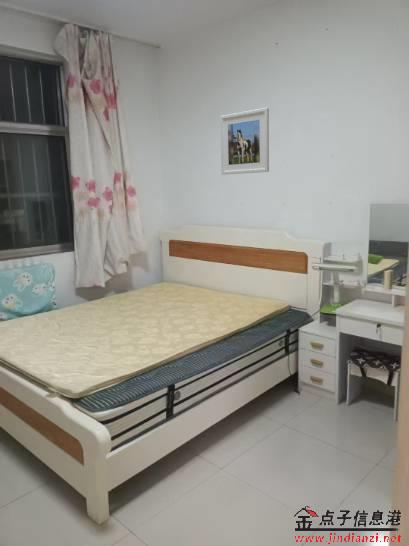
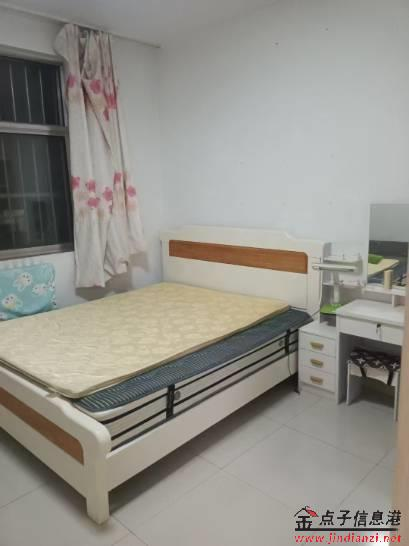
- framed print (243, 143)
